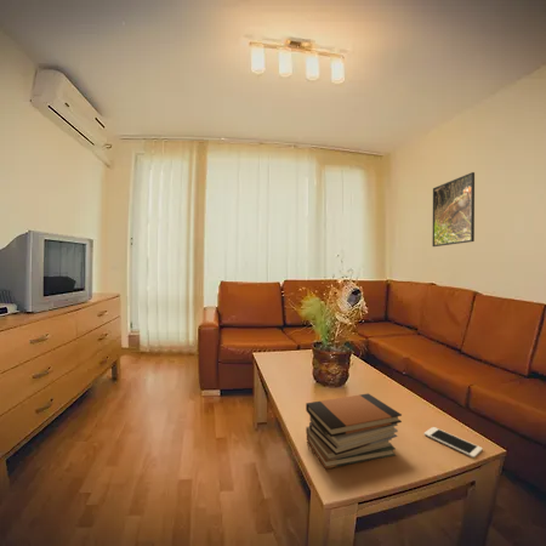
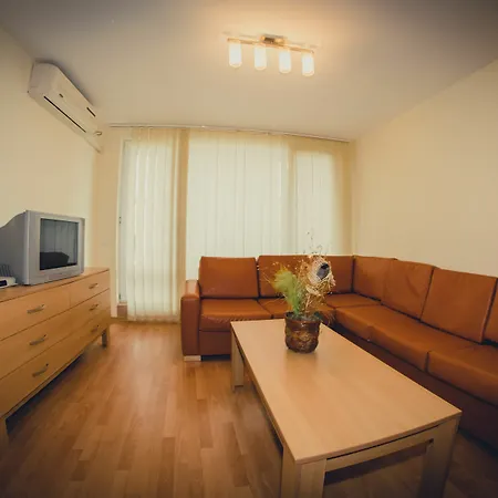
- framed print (451, 212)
- cell phone (451, 440)
- book stack (351, 427)
